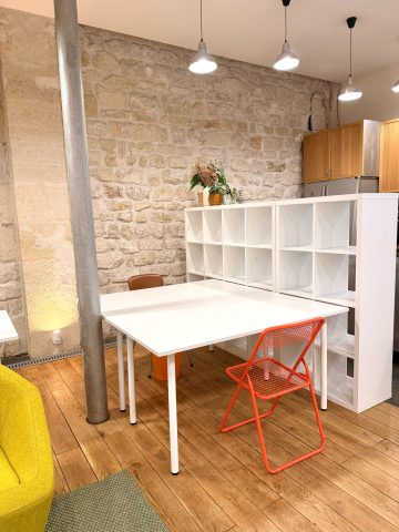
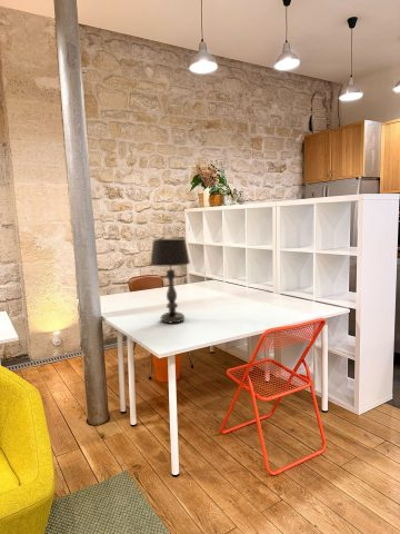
+ table lamp (170, 280)
